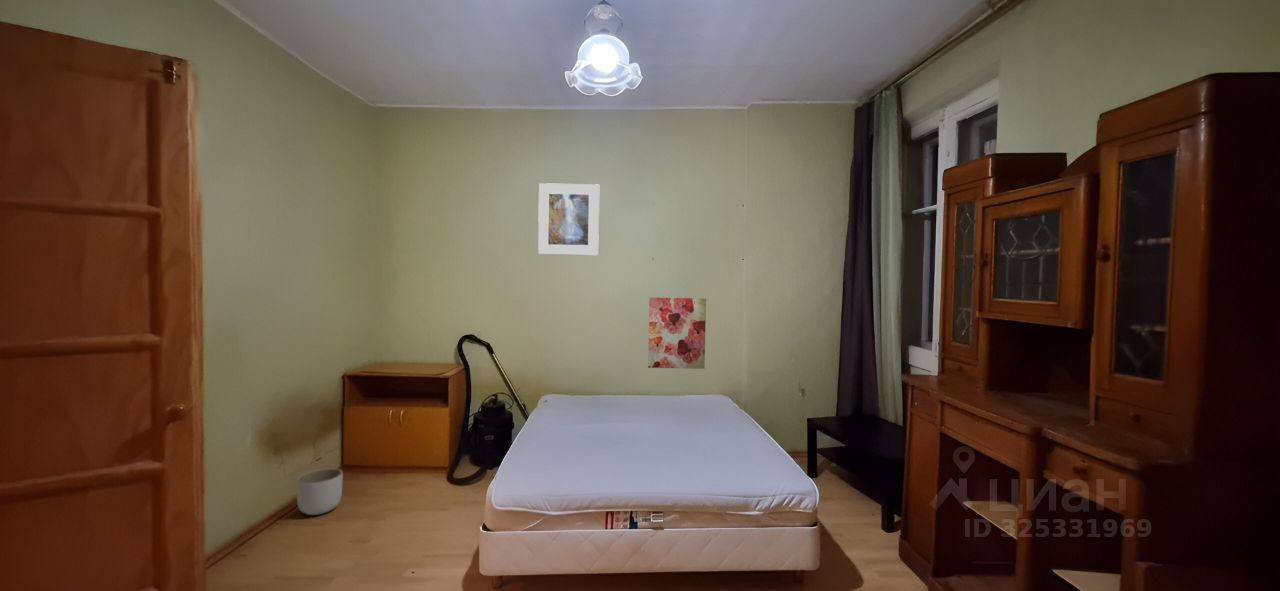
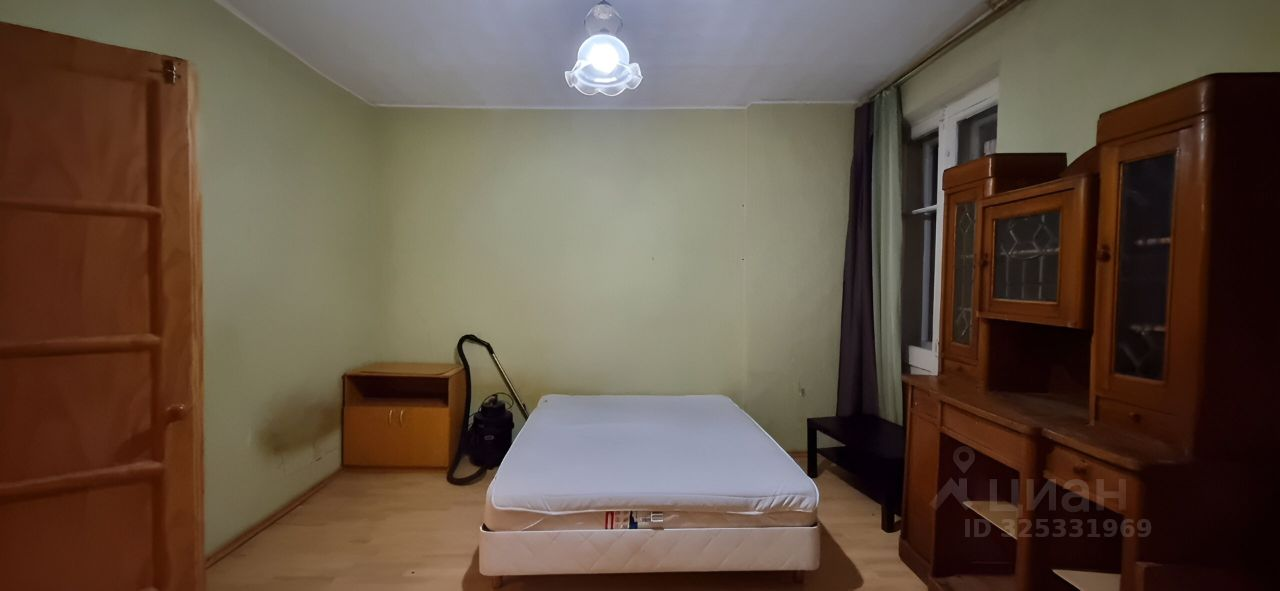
- planter (319, 492)
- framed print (568, 219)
- wall art (677, 333)
